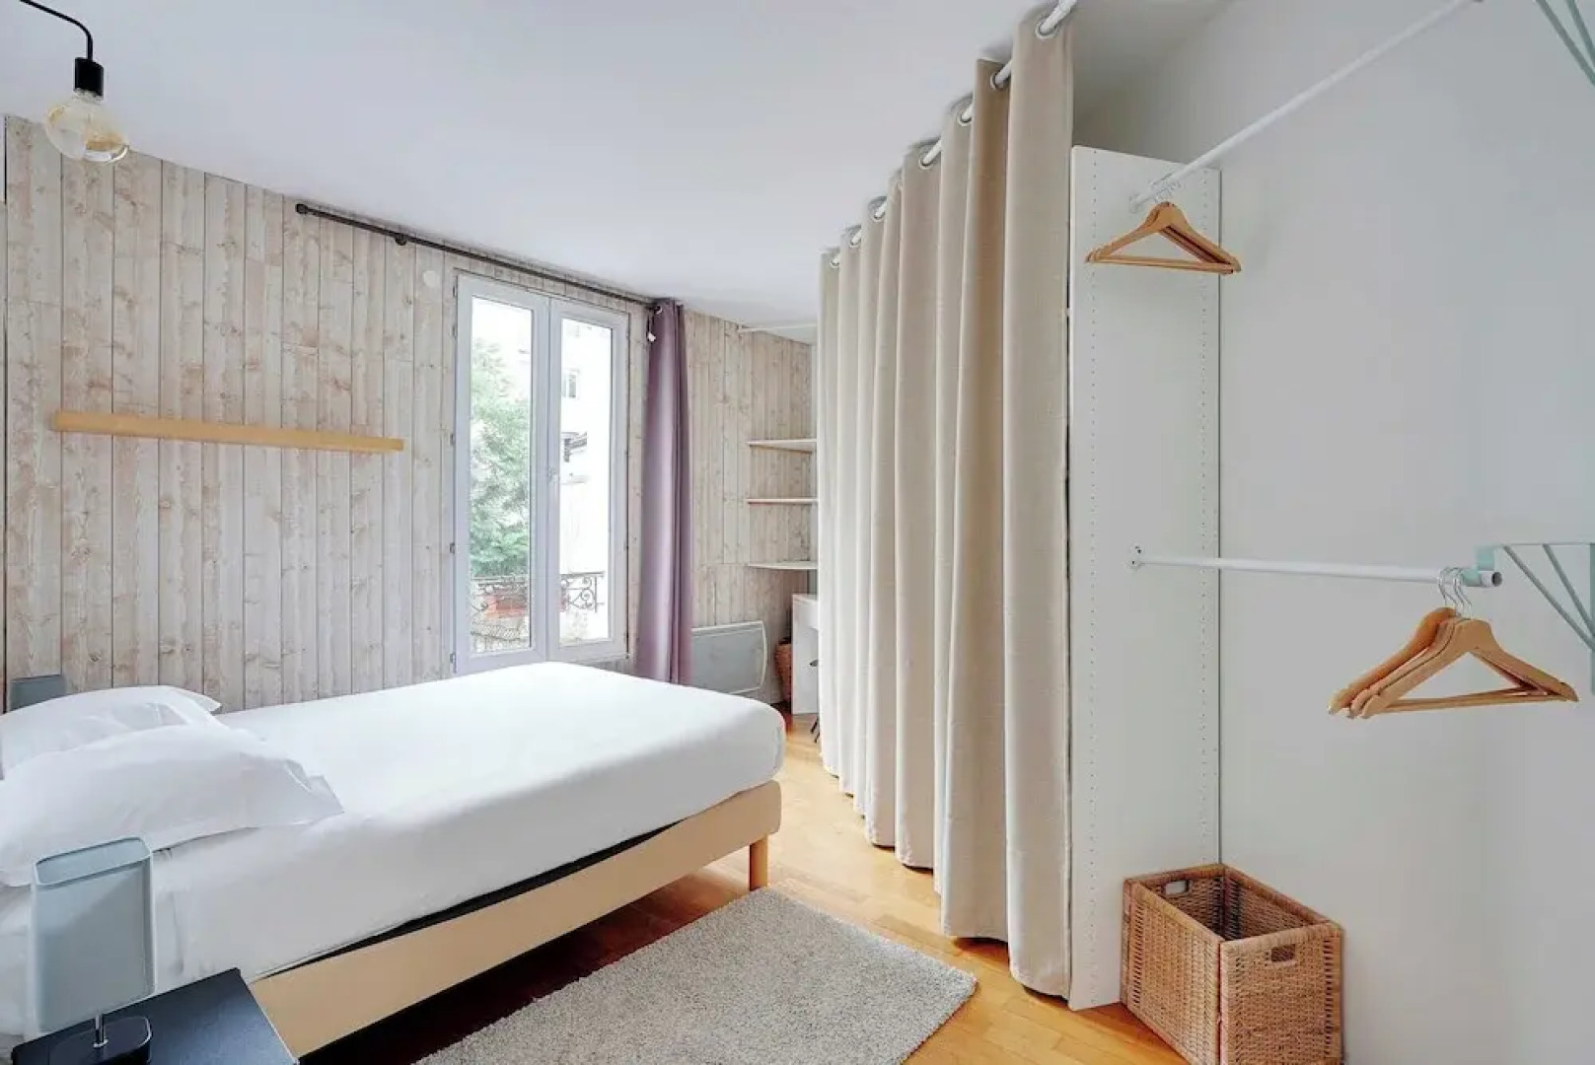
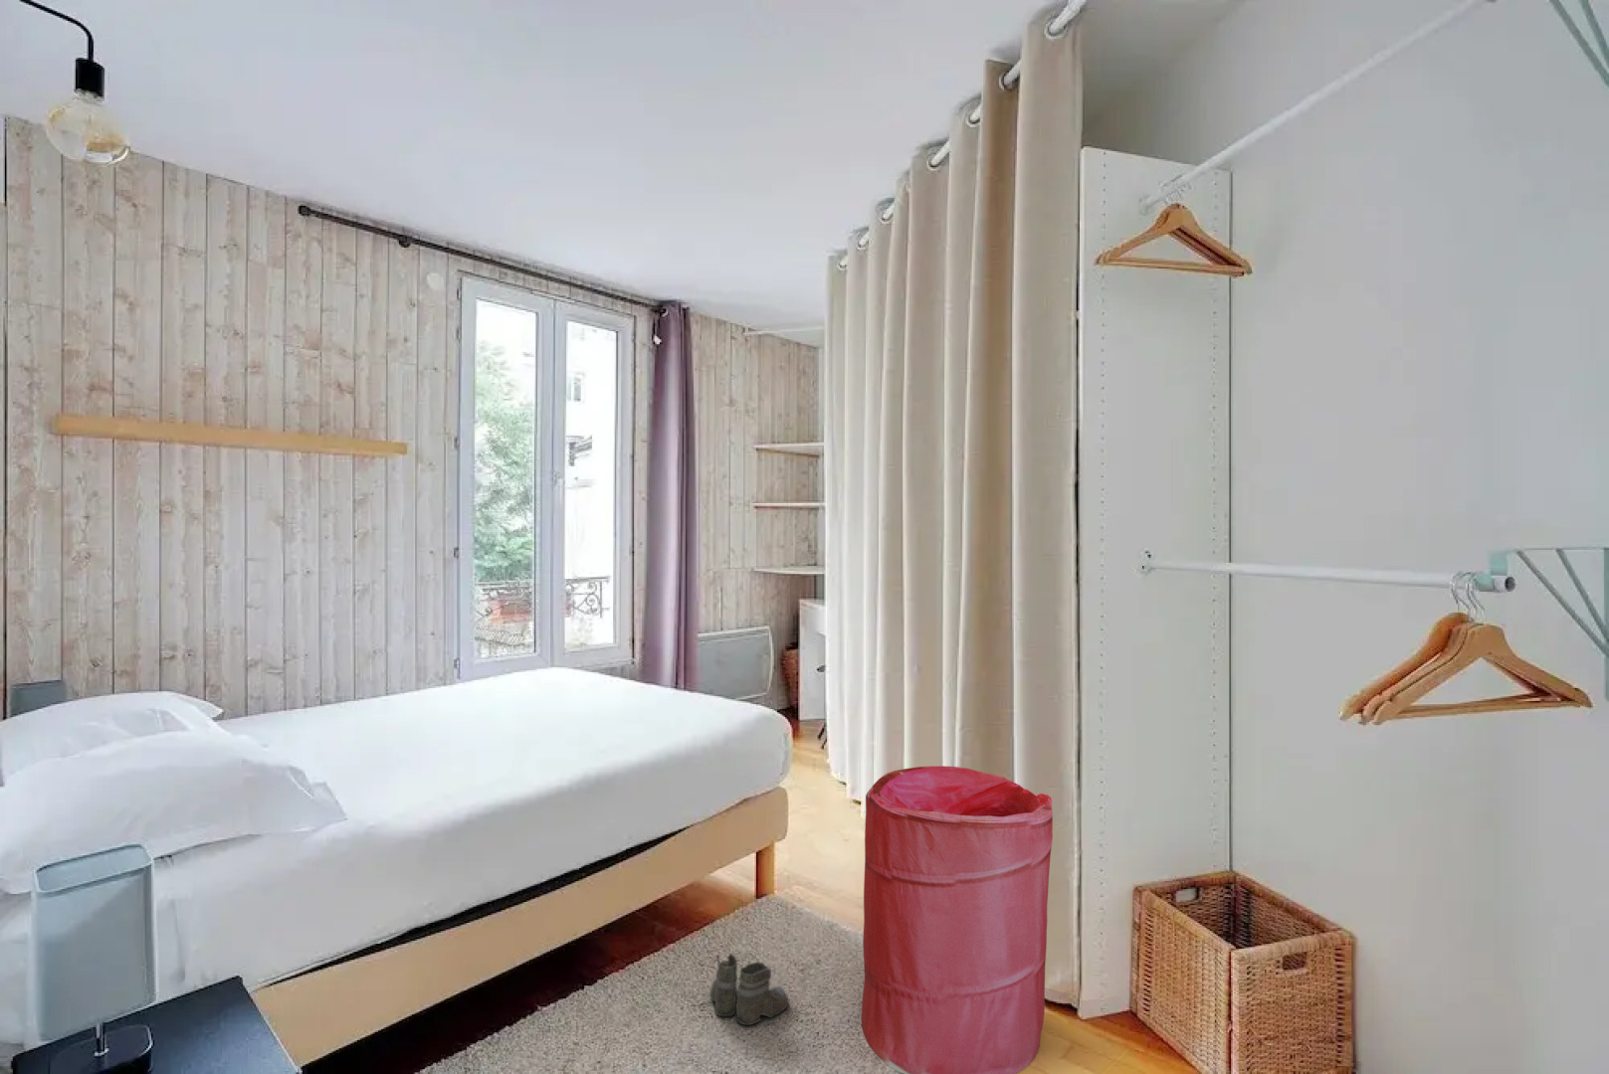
+ boots (746, 982)
+ laundry hamper (957, 904)
